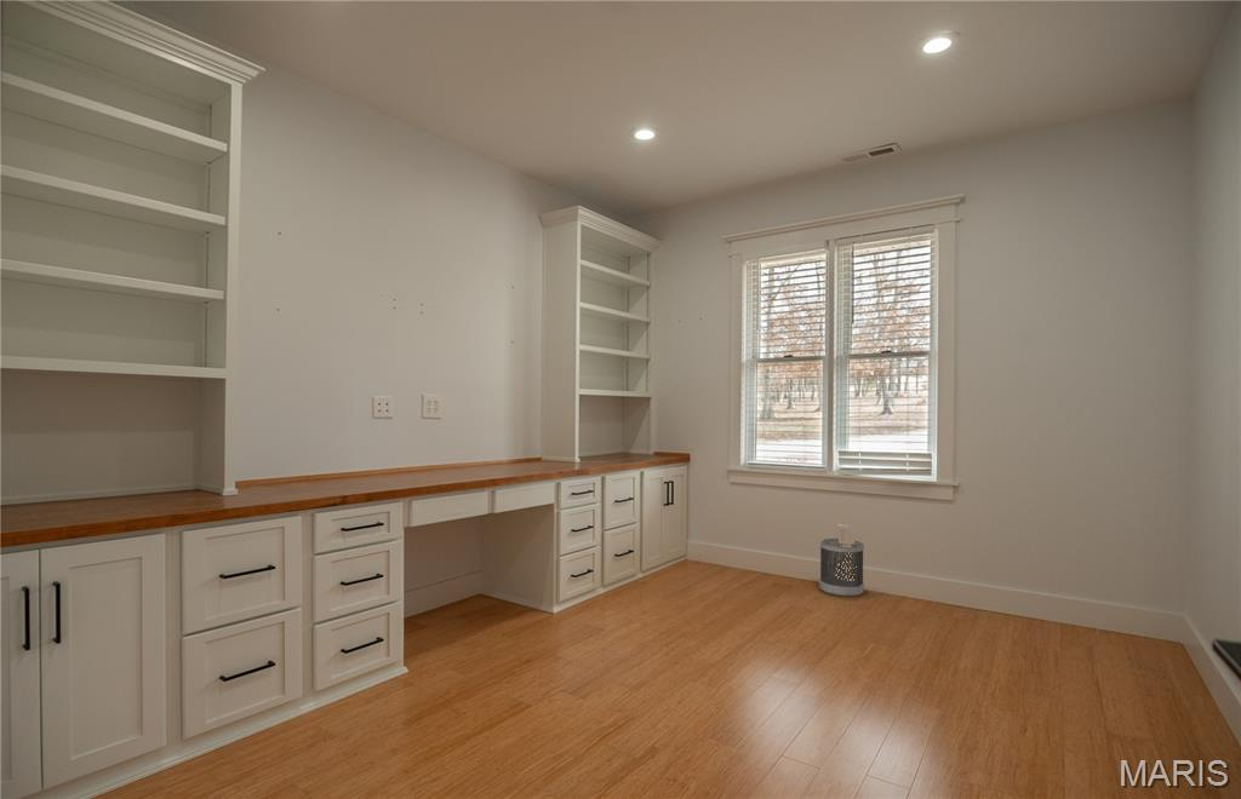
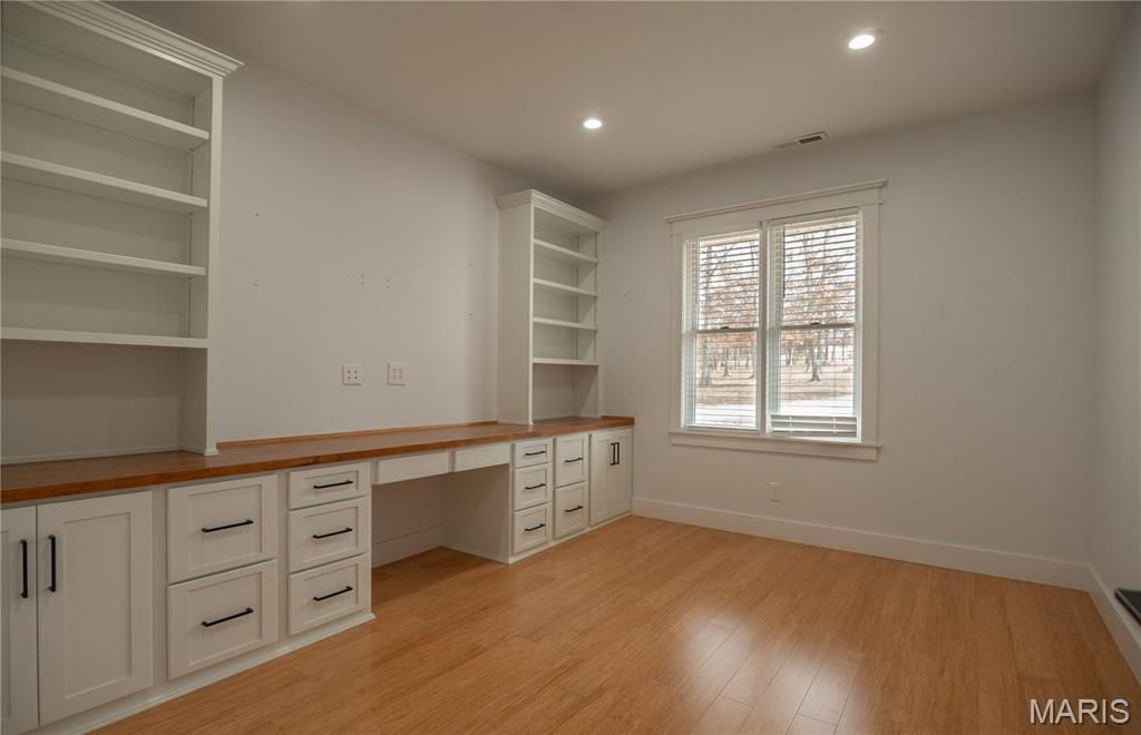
- wastebasket (842, 567)
